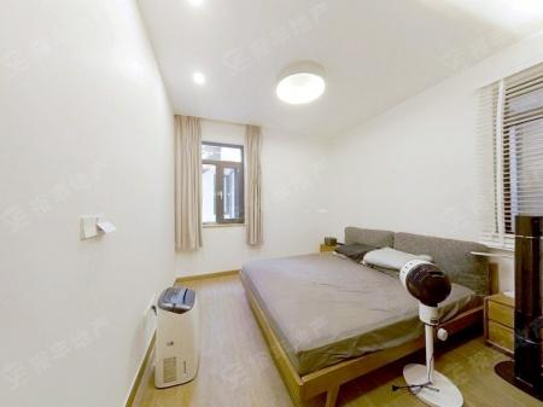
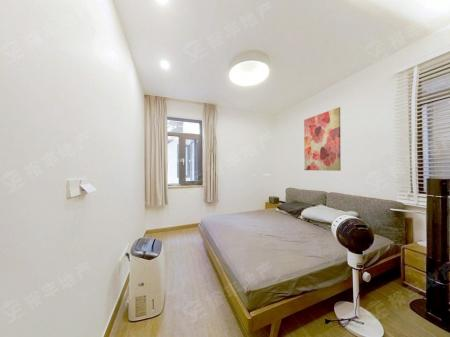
+ wall art (320, 142)
